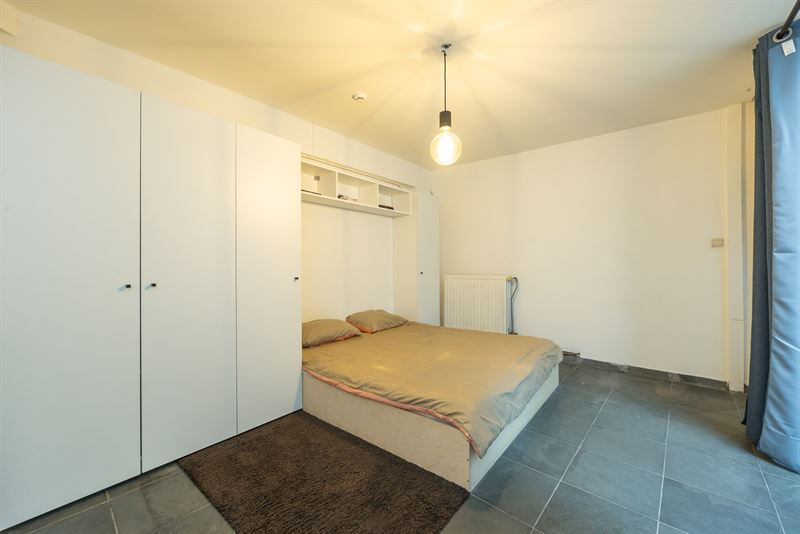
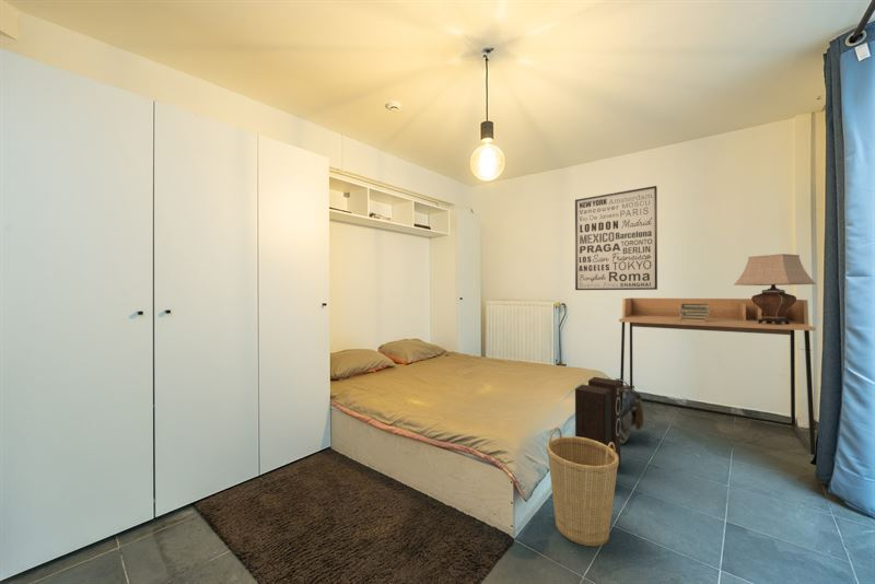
+ desk (702, 329)
+ stereo (598, 429)
+ wall art (614, 242)
+ book stack (693, 312)
+ basket (581, 481)
+ table lamp (773, 289)
+ backpack (621, 411)
